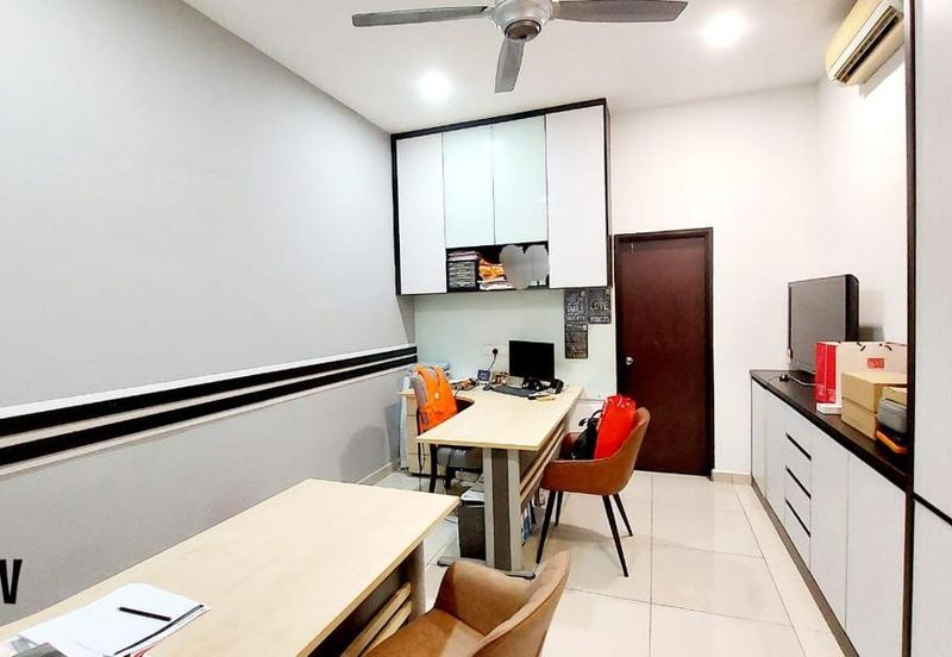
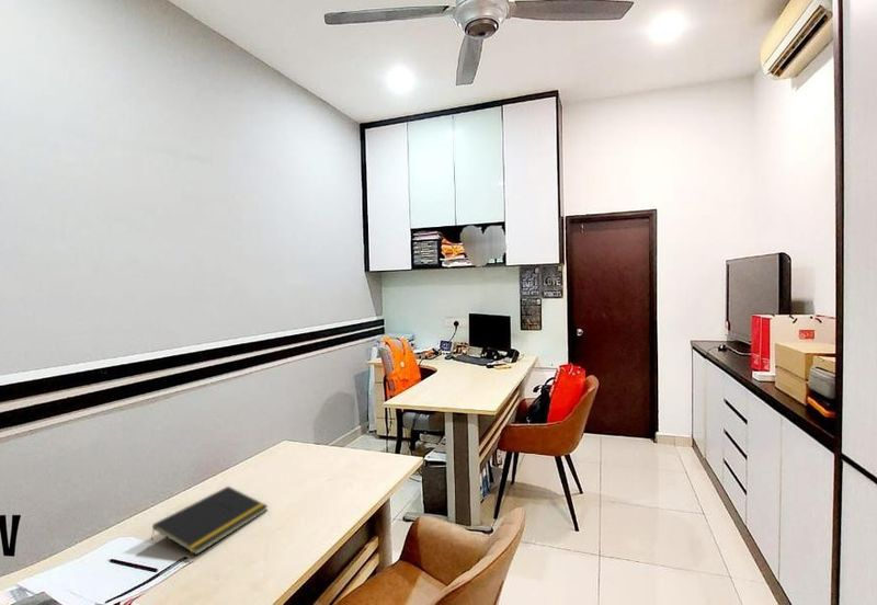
+ notepad (214, 516)
